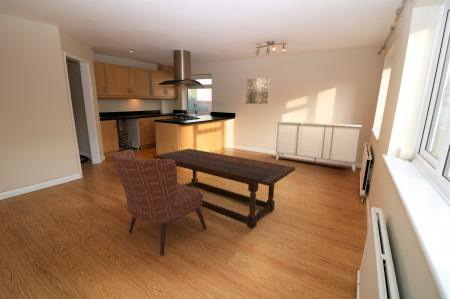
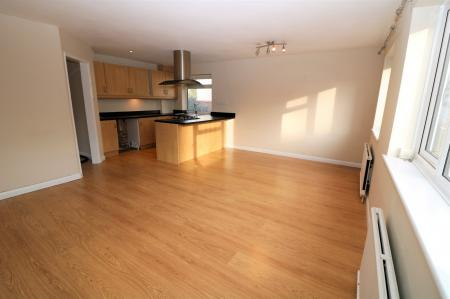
- chair (157, 194)
- wall art (257, 91)
- dining table (217, 176)
- cabinet (315, 143)
